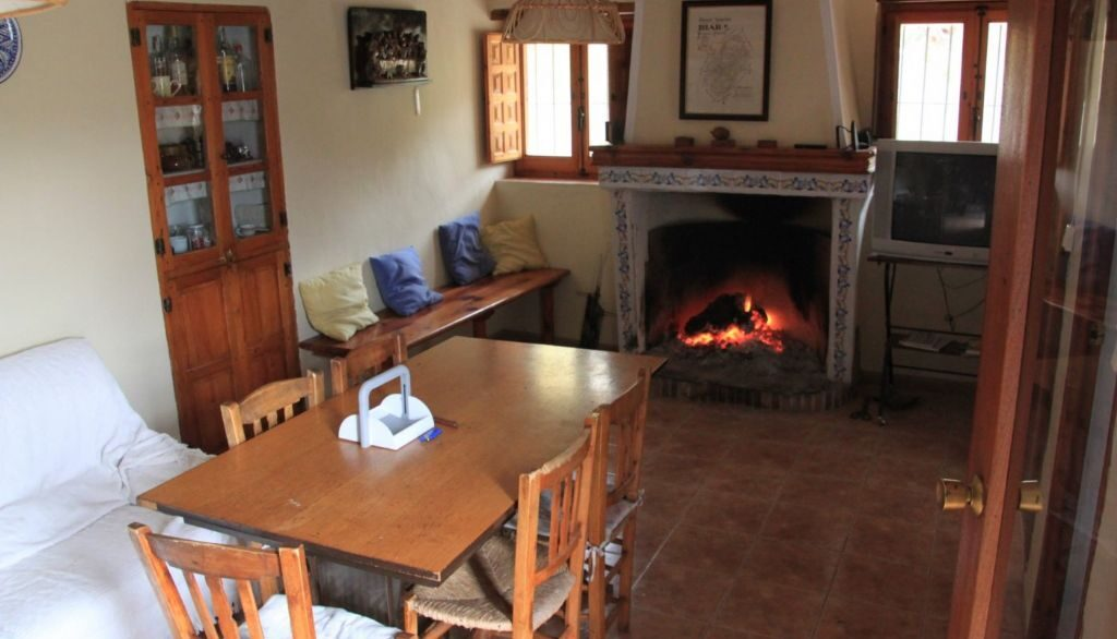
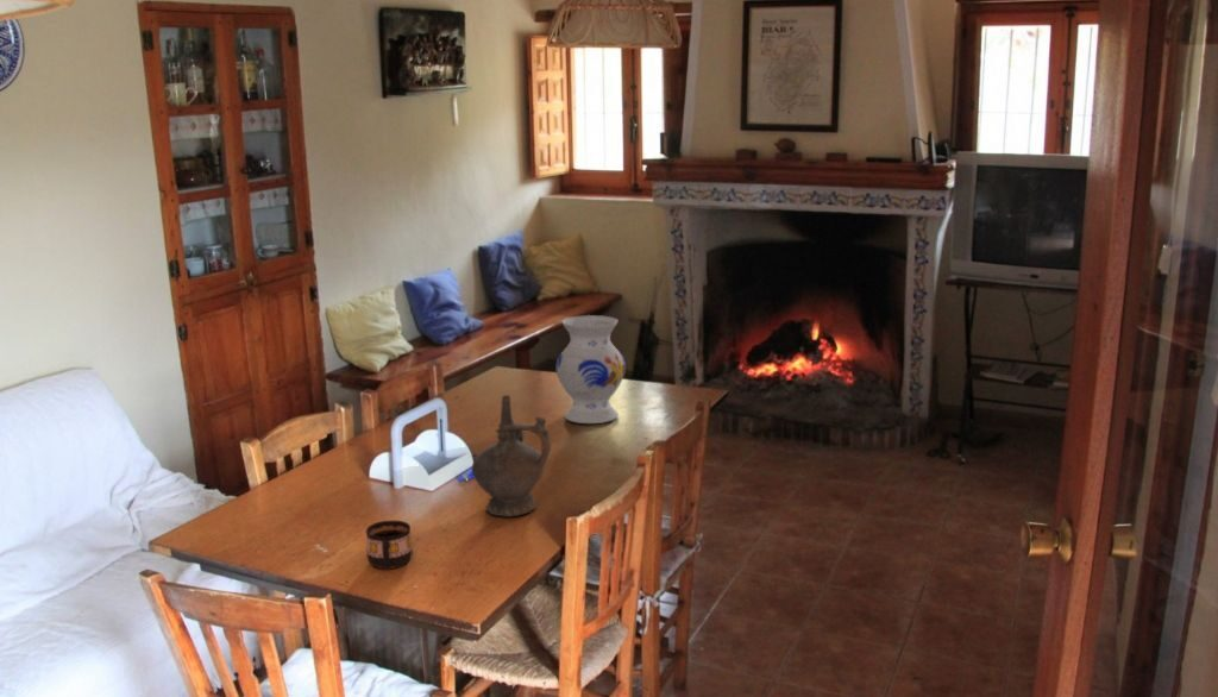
+ vase (590, 369)
+ cup (387, 546)
+ ceremonial vessel (511, 452)
